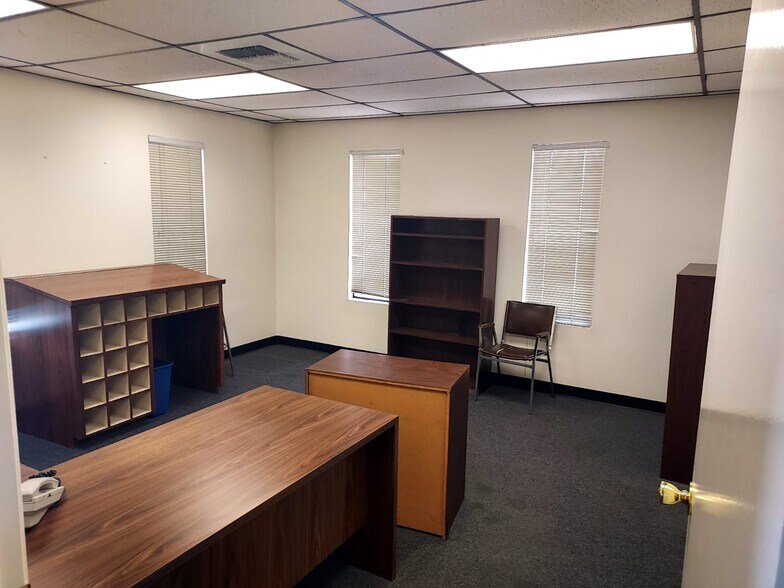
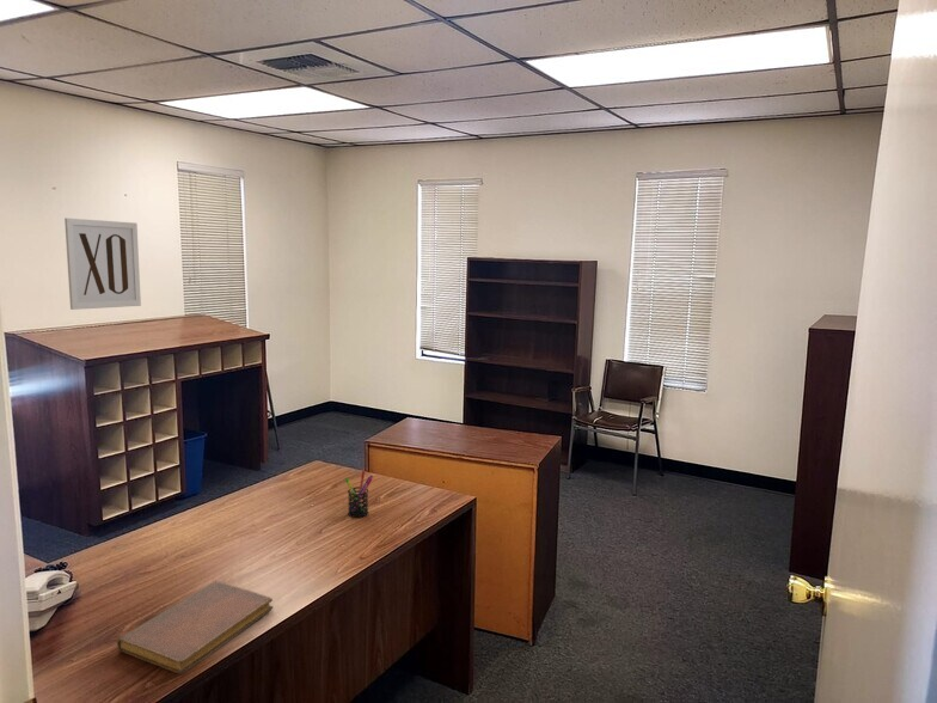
+ wall art (104, 264)
+ pen holder (356, 491)
+ notebook (200, 622)
